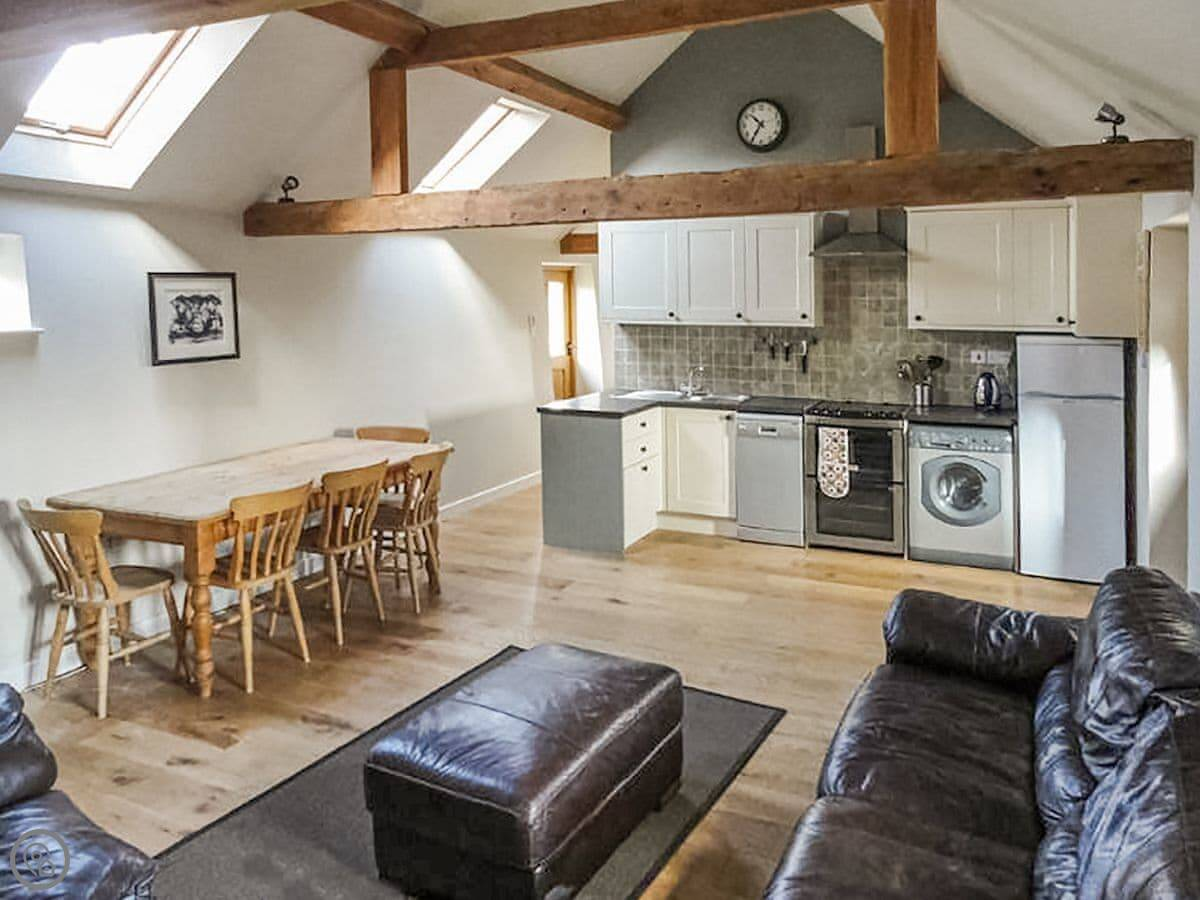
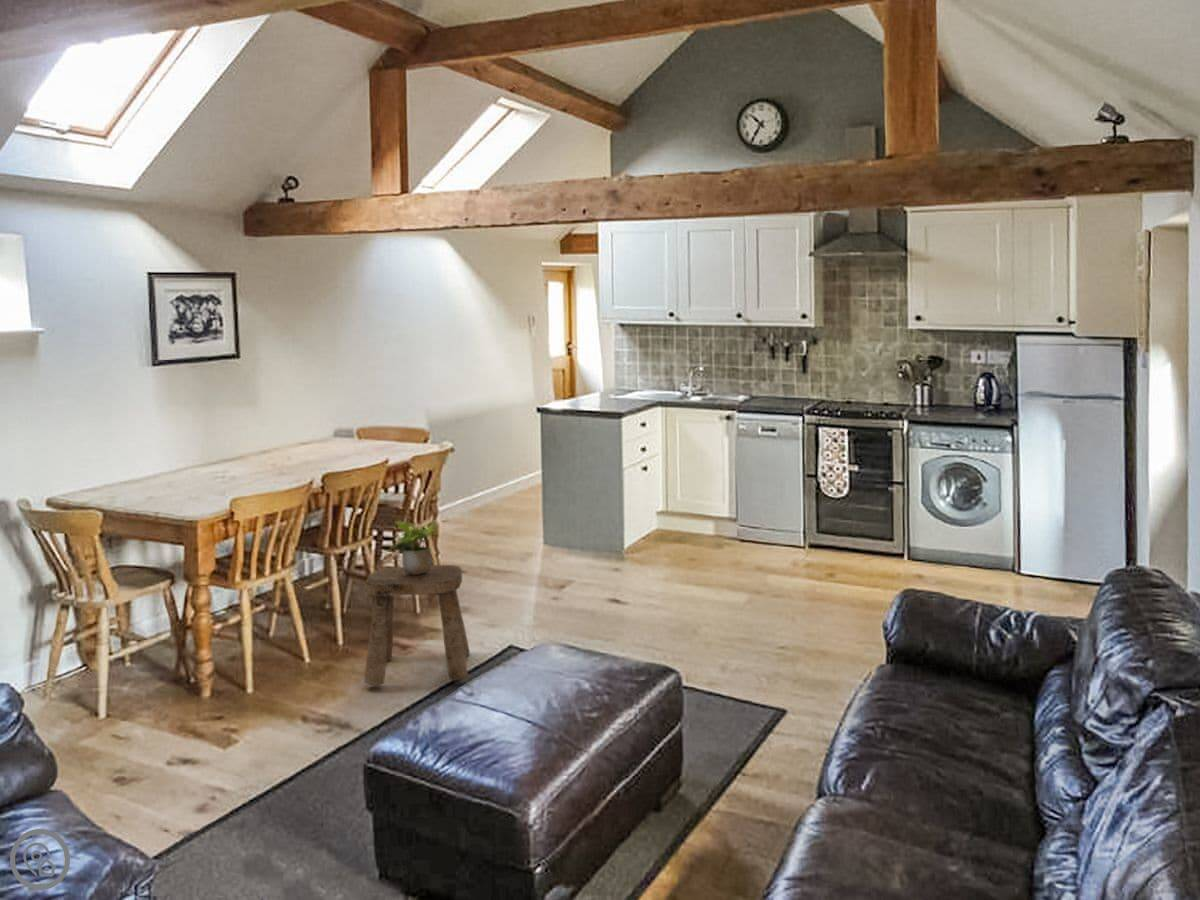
+ stool (441, 618)
+ potted plant (413, 545)
